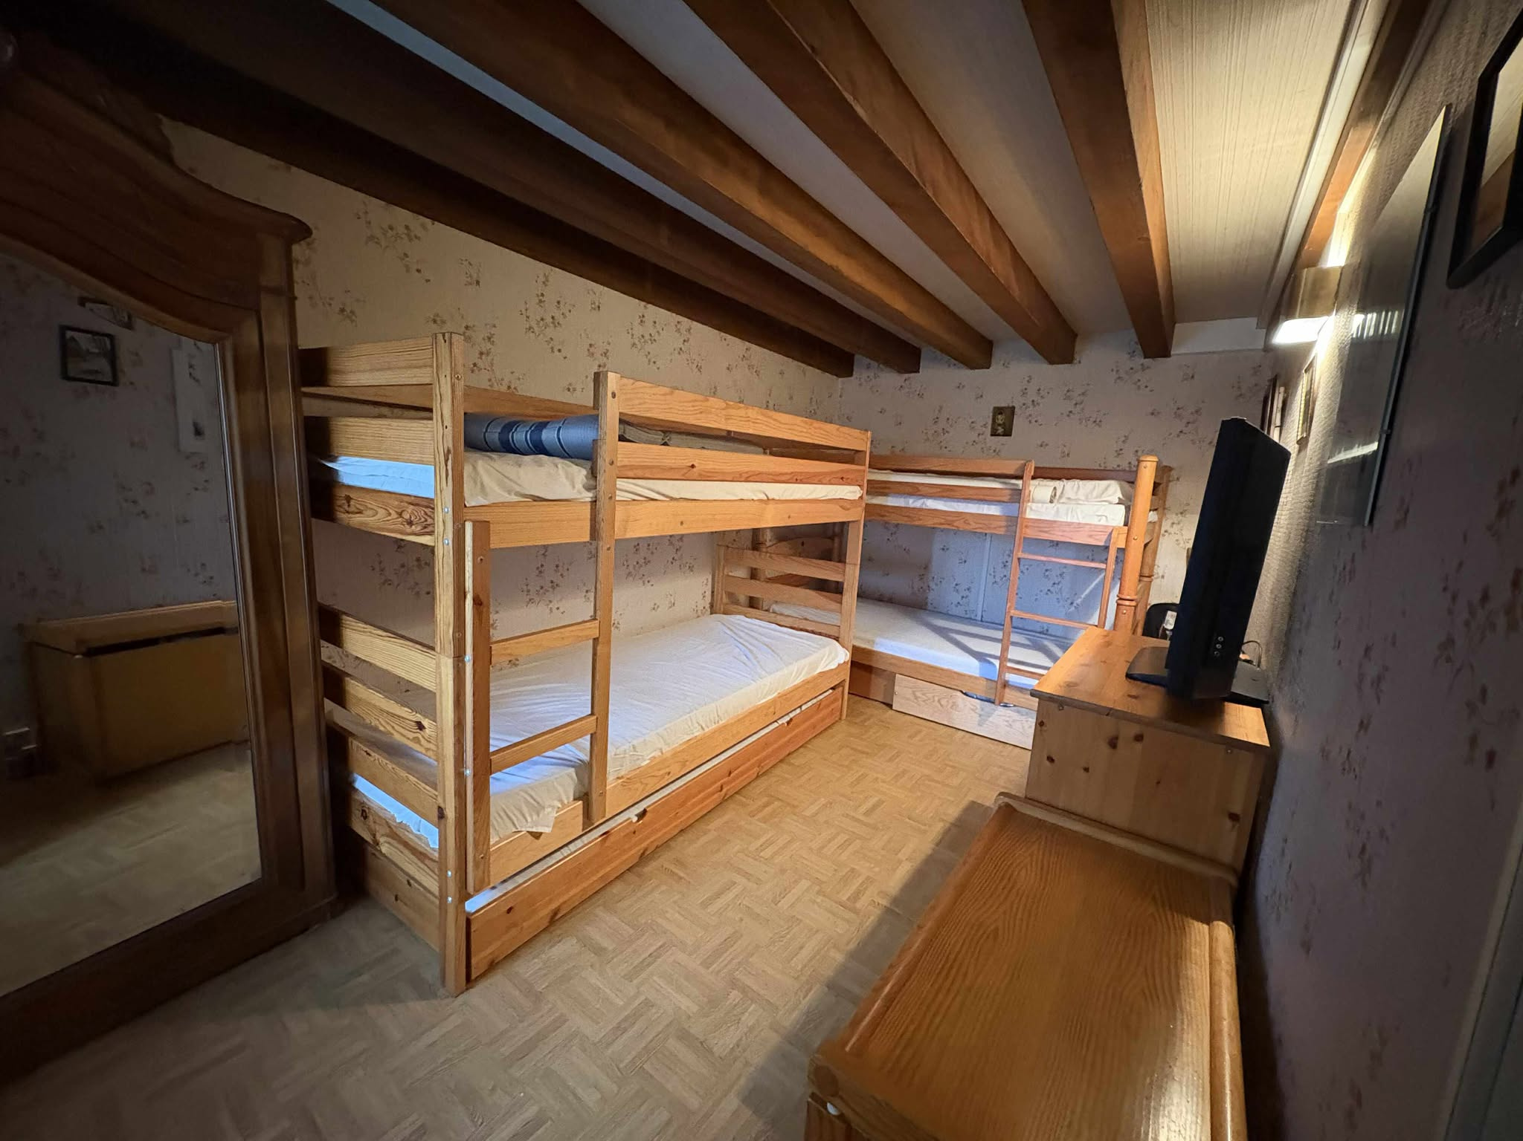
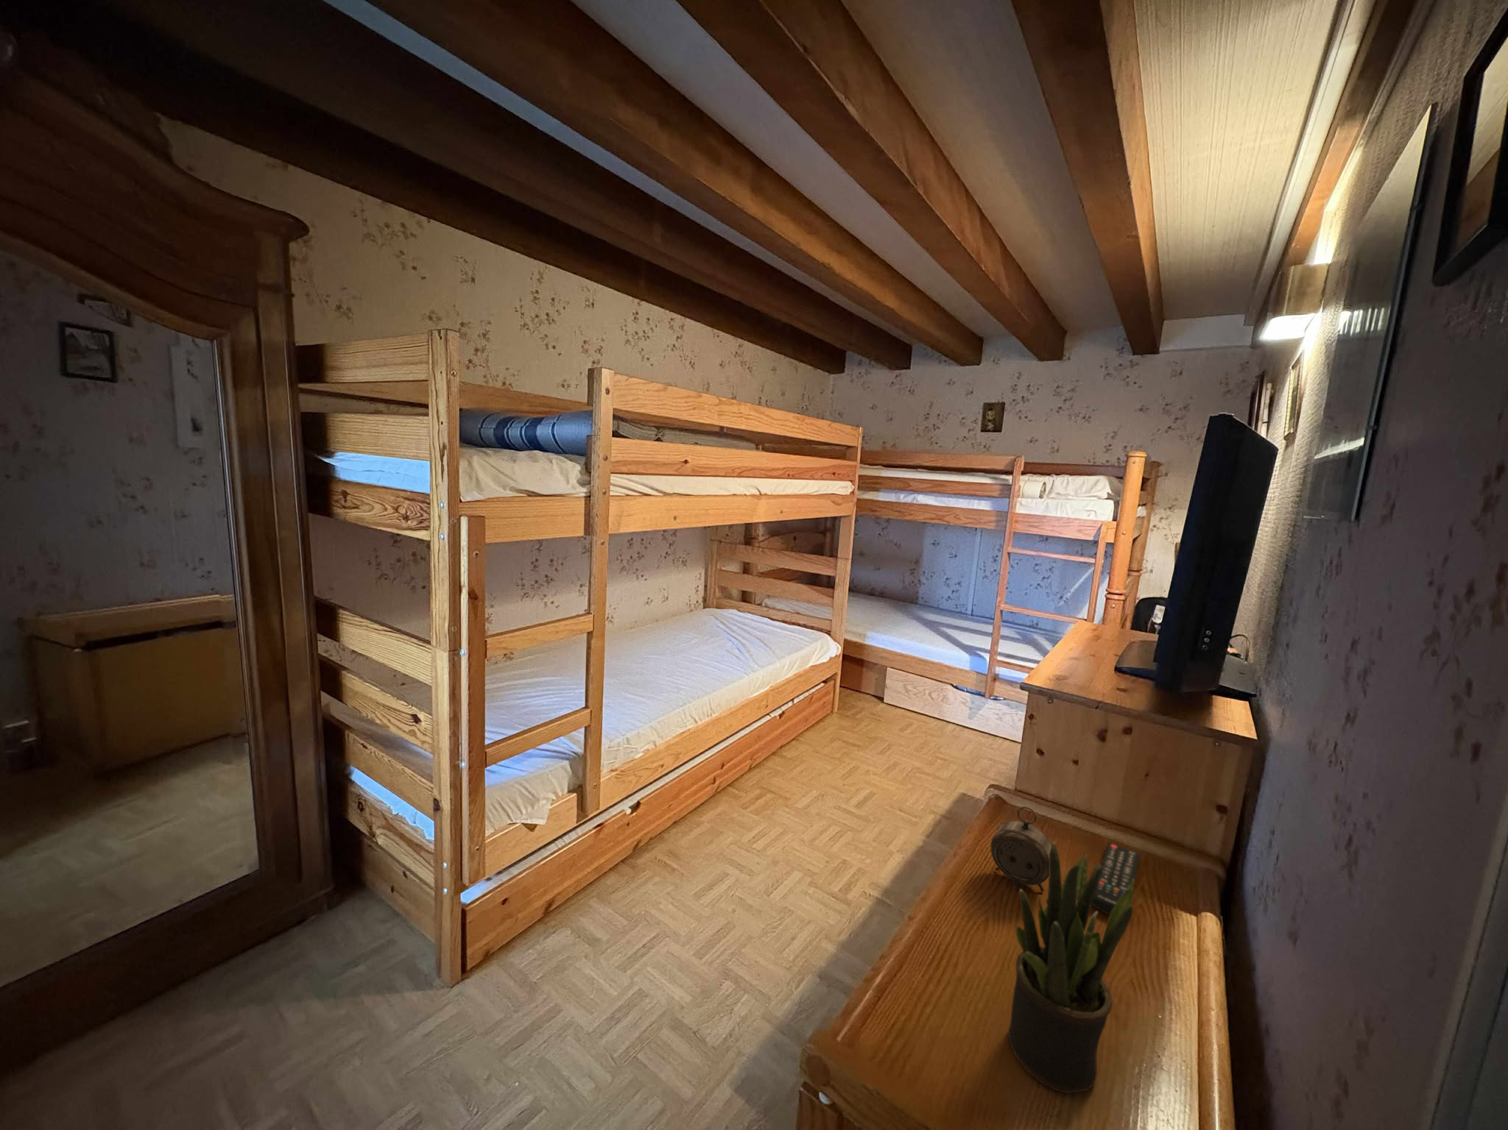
+ remote control (1116, 877)
+ alarm clock (1022, 845)
+ potted plant (1069, 952)
